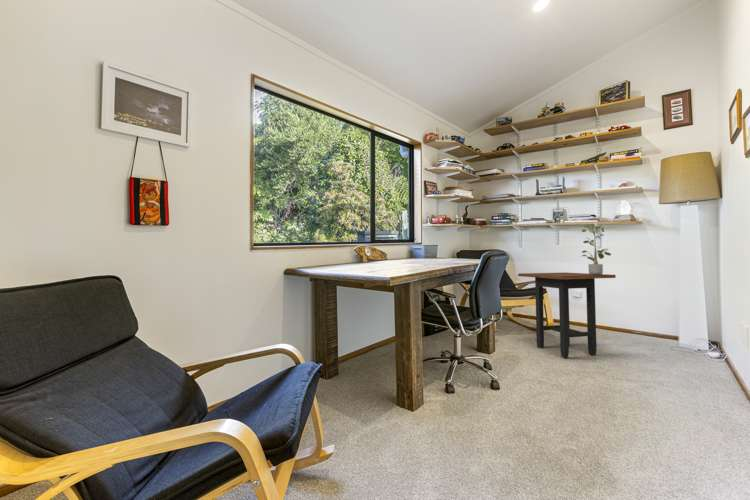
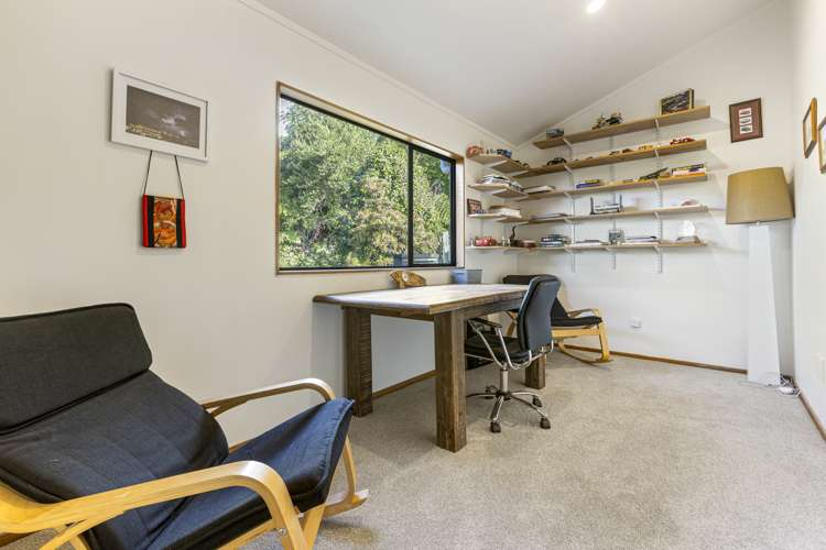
- side table (564, 312)
- potted plant (595, 248)
